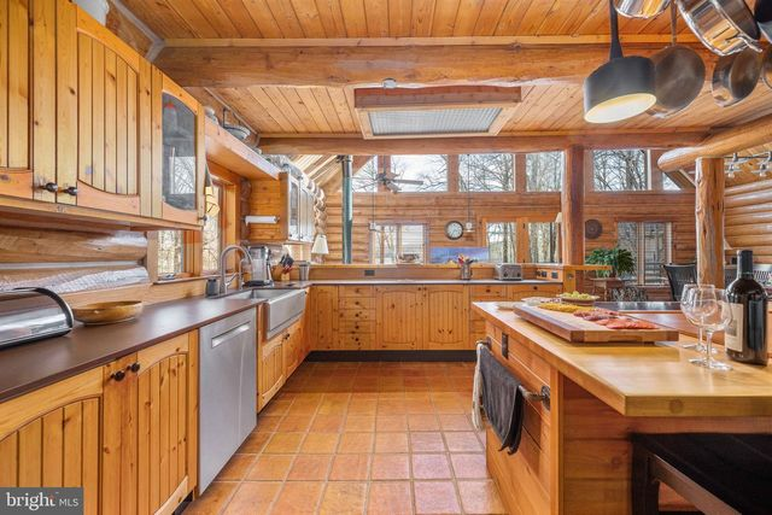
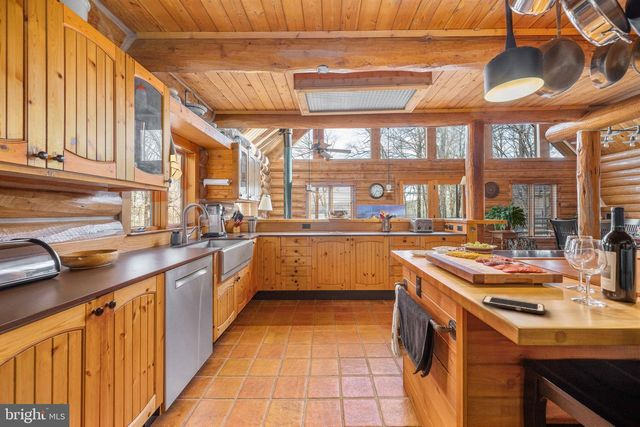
+ cell phone (512, 304)
